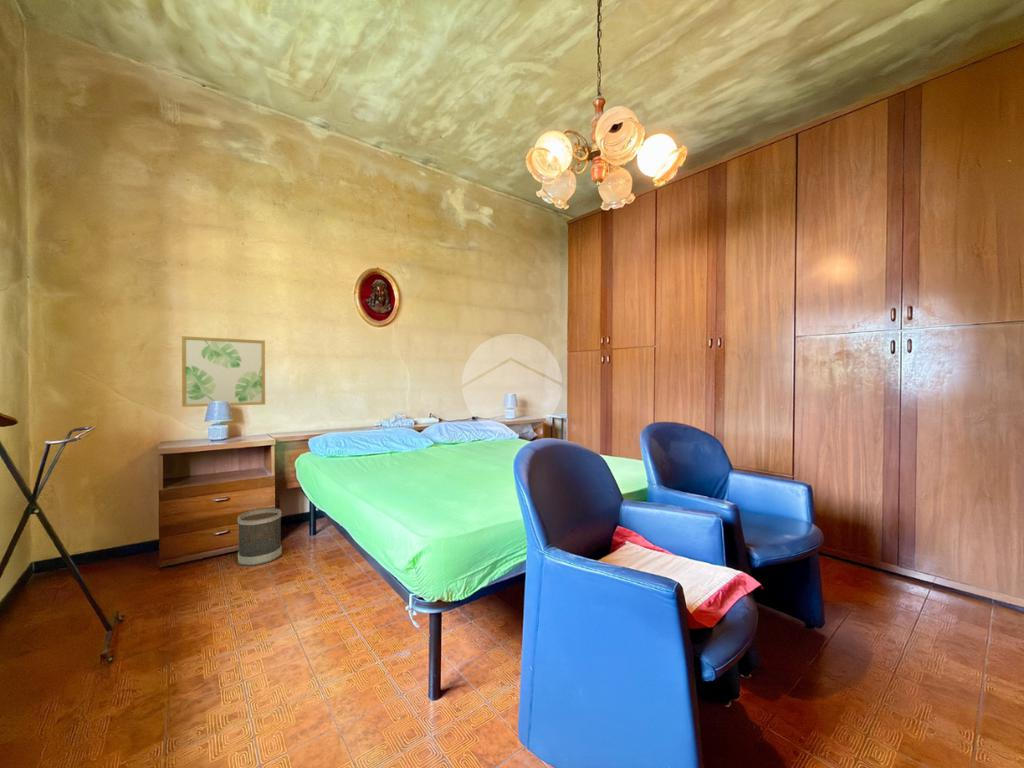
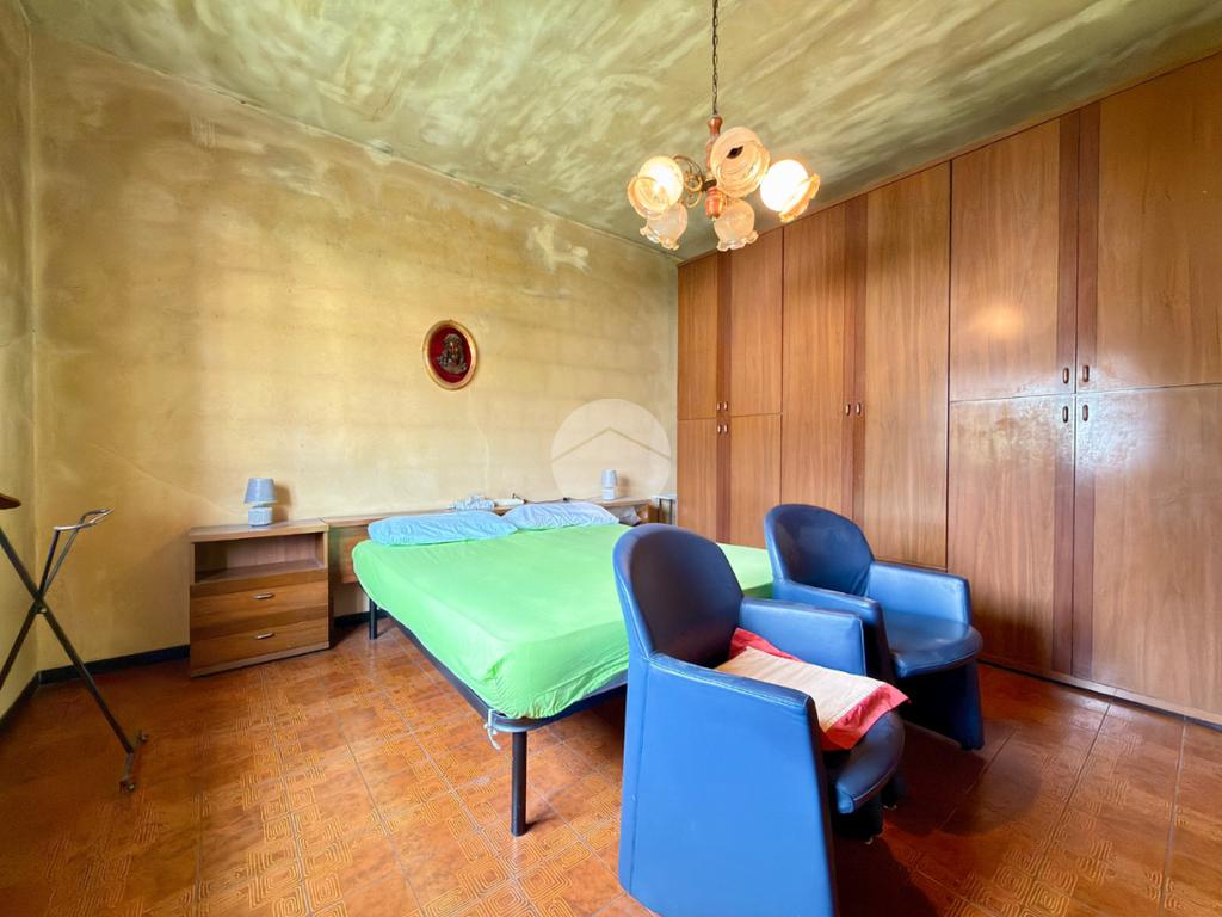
- wall art (225, 372)
- wastebasket (259, 535)
